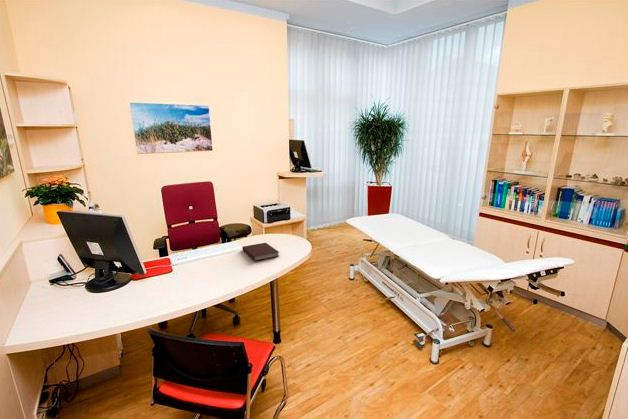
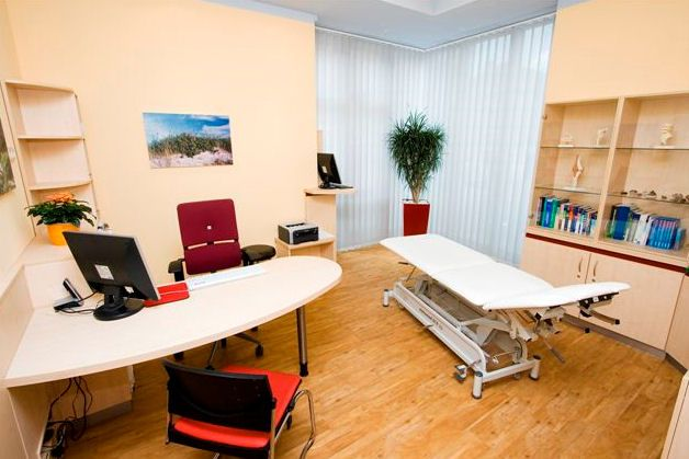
- notebook (260, 251)
